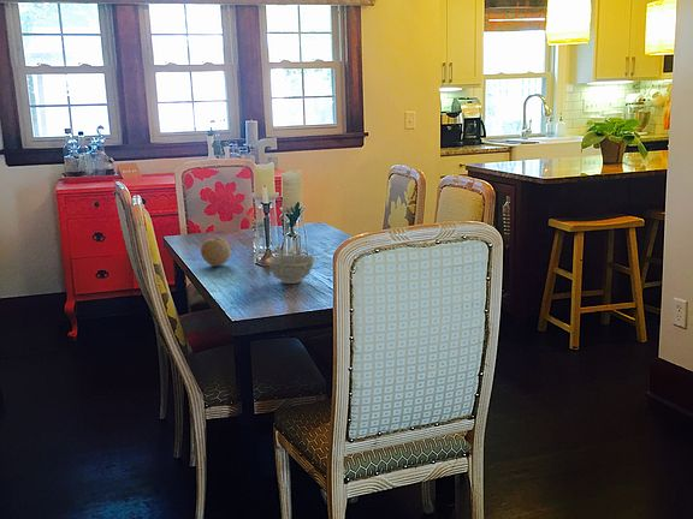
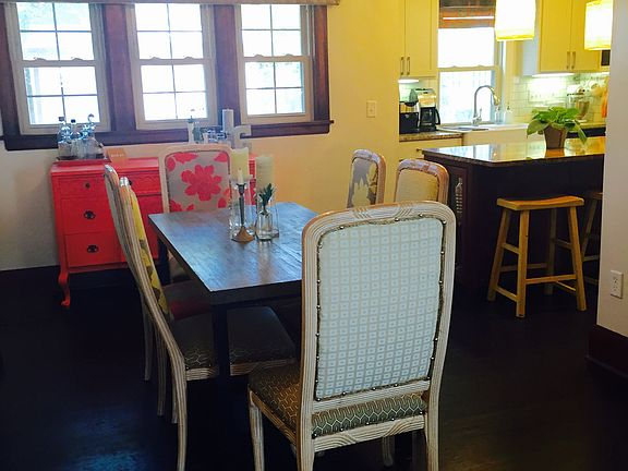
- fruit (215, 251)
- bowl (291, 269)
